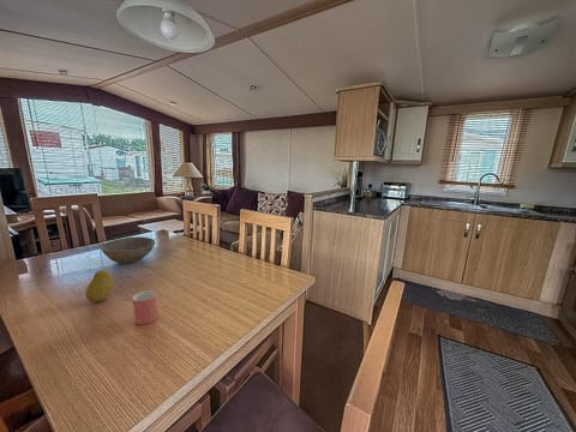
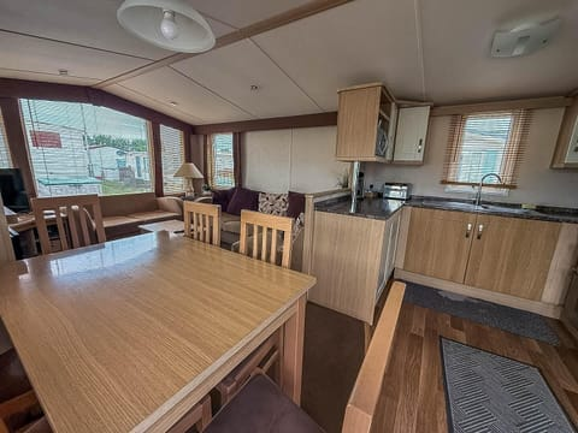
- cup (143, 305)
- bowl (128, 251)
- fruit (98, 284)
